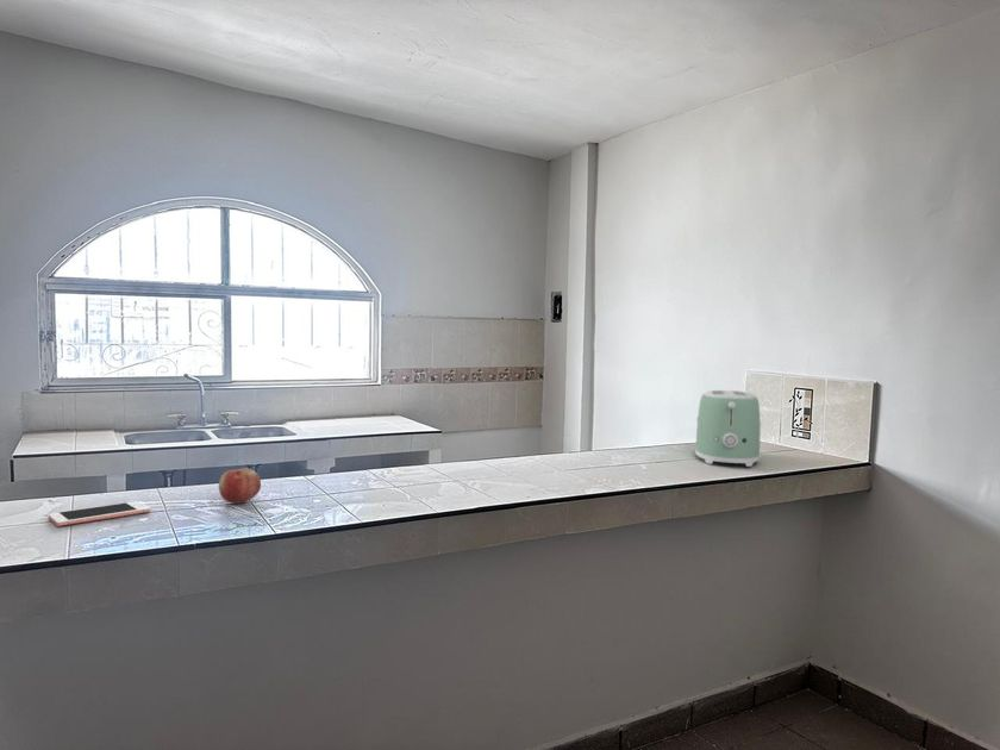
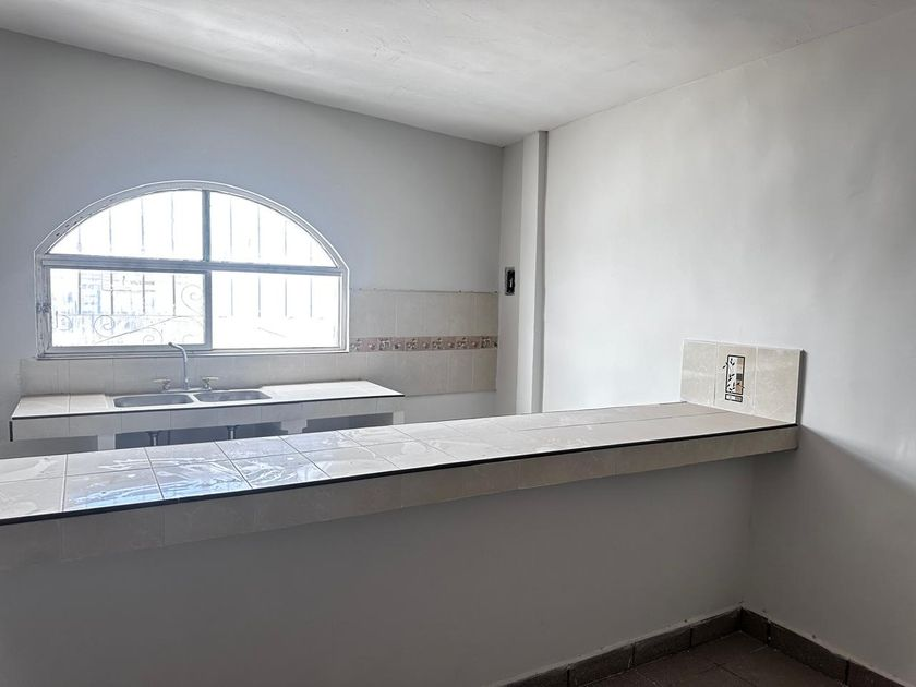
- cell phone (100, 512)
- toaster (727, 424)
- fruit (239, 485)
